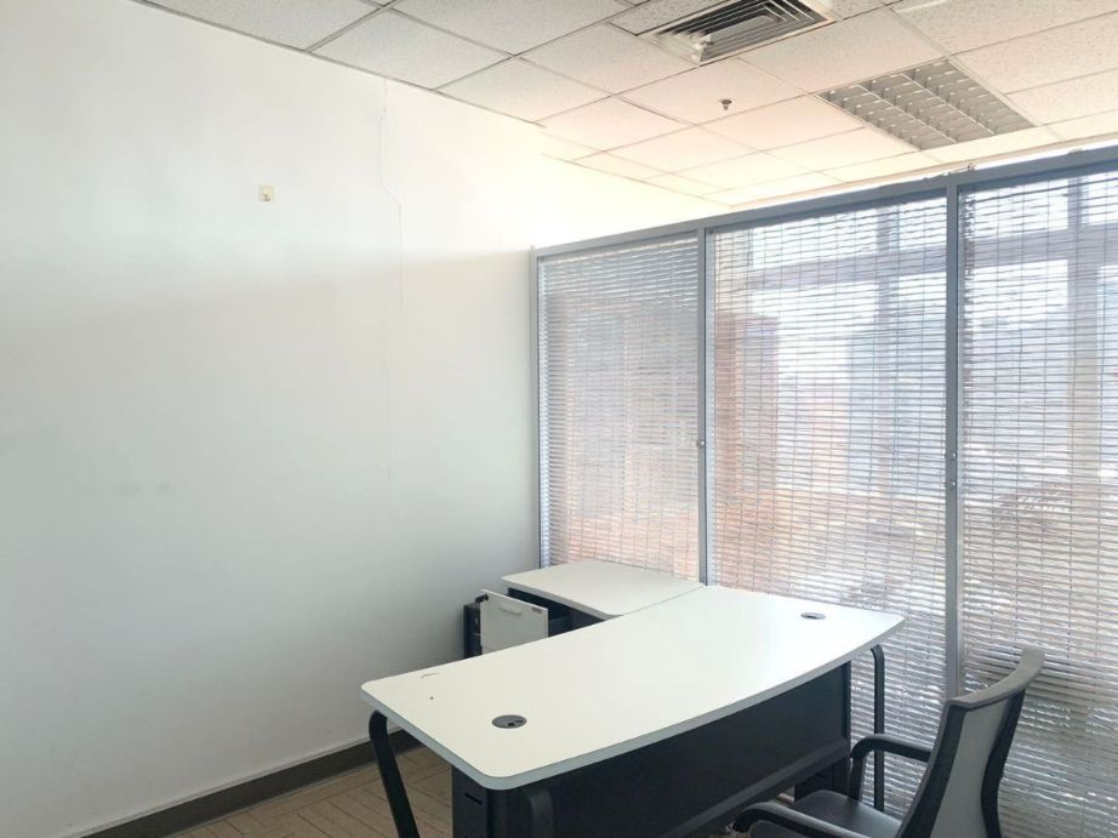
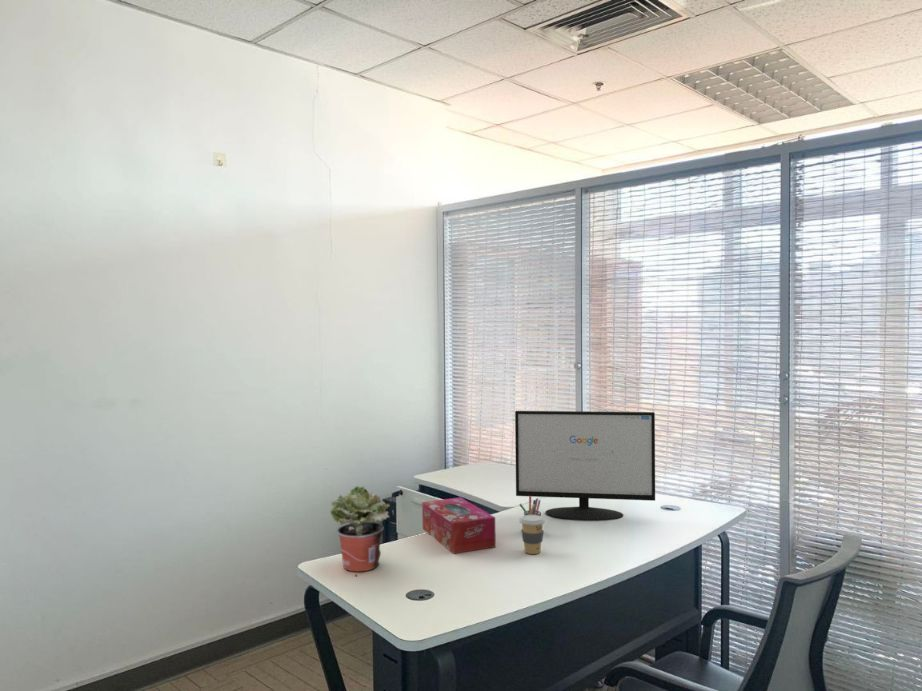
+ tissue box (457, 523)
+ computer monitor (584, 462)
+ coffee cup (532, 534)
+ pen holder (530, 514)
+ potted plant (360, 526)
